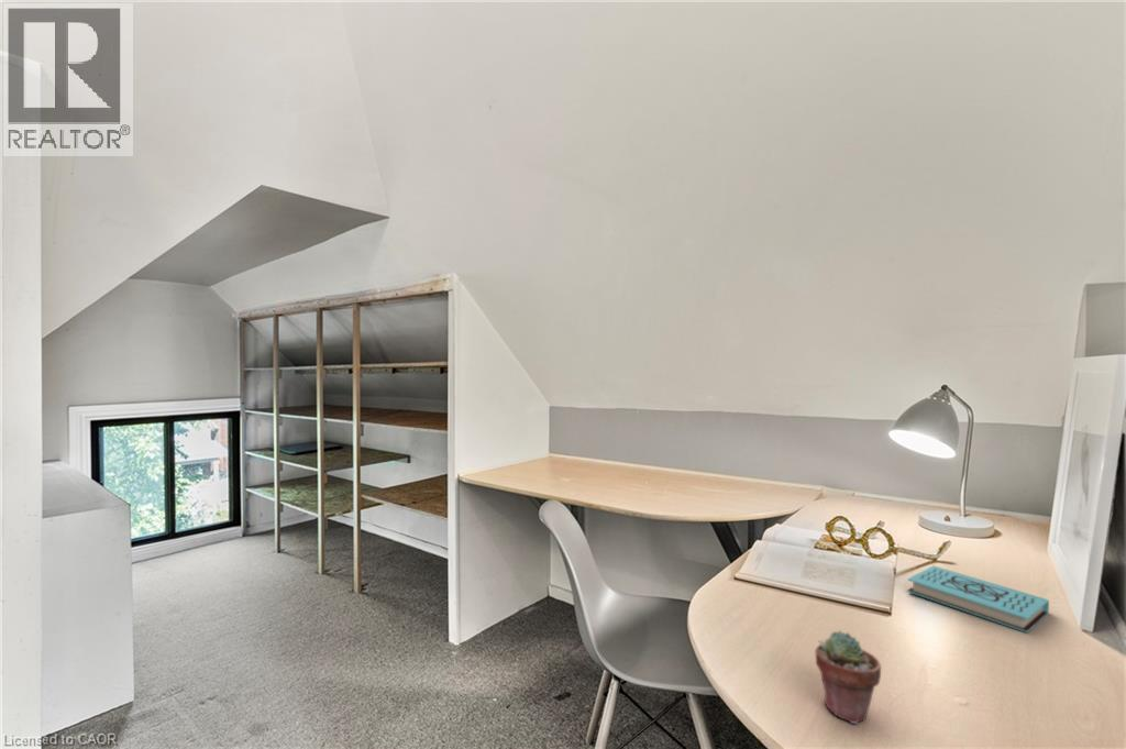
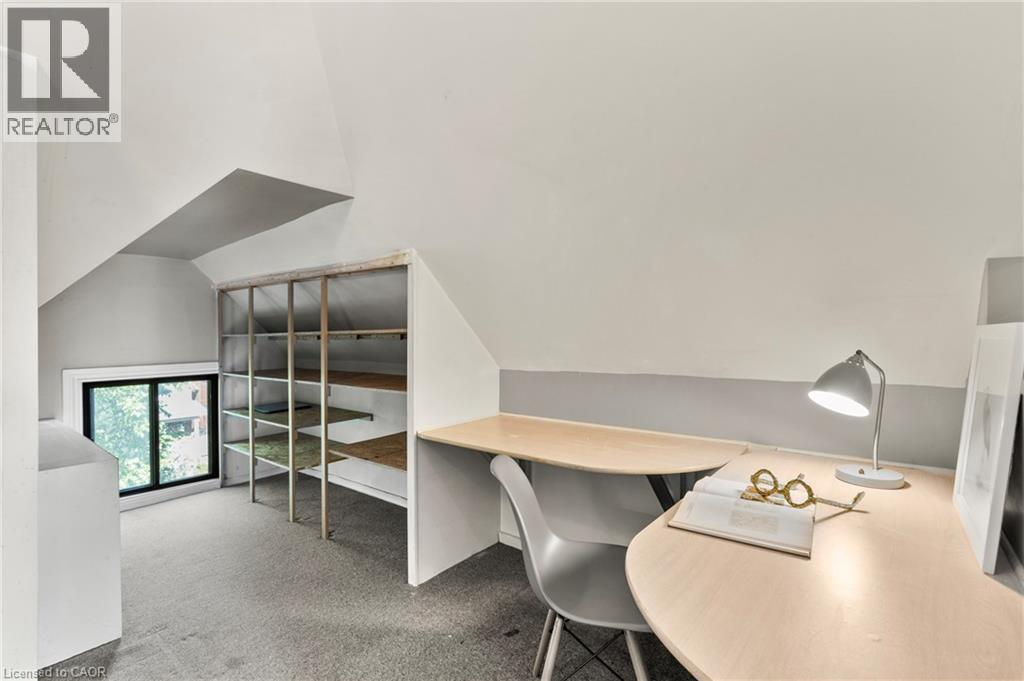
- book (974, 595)
- potted succulent (846, 671)
